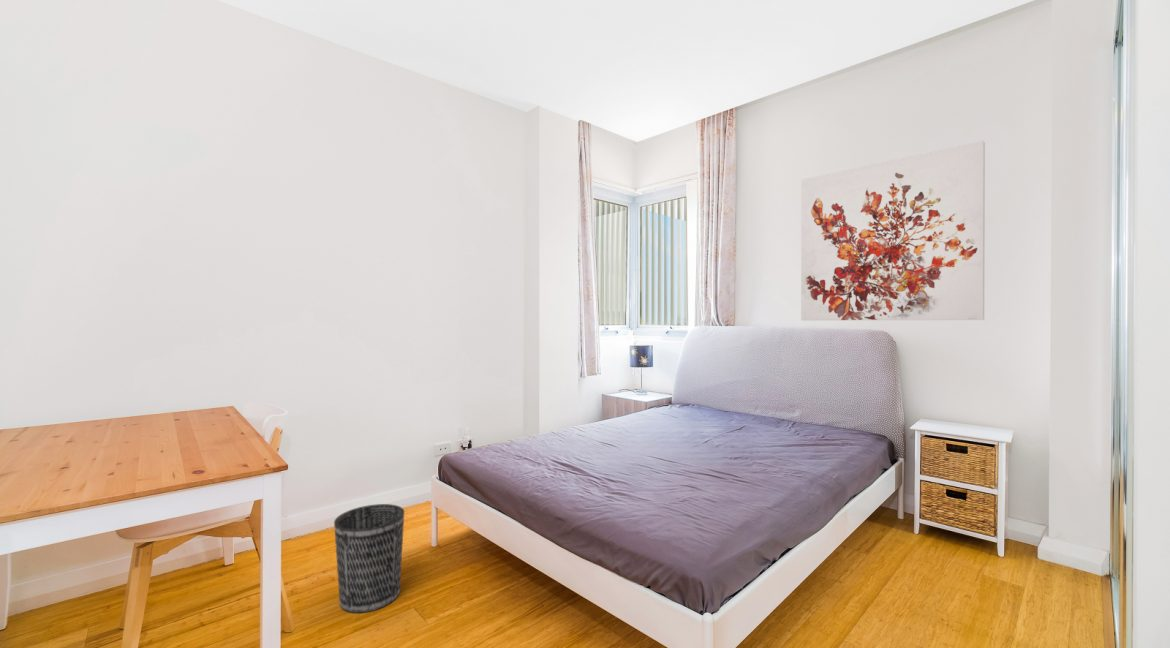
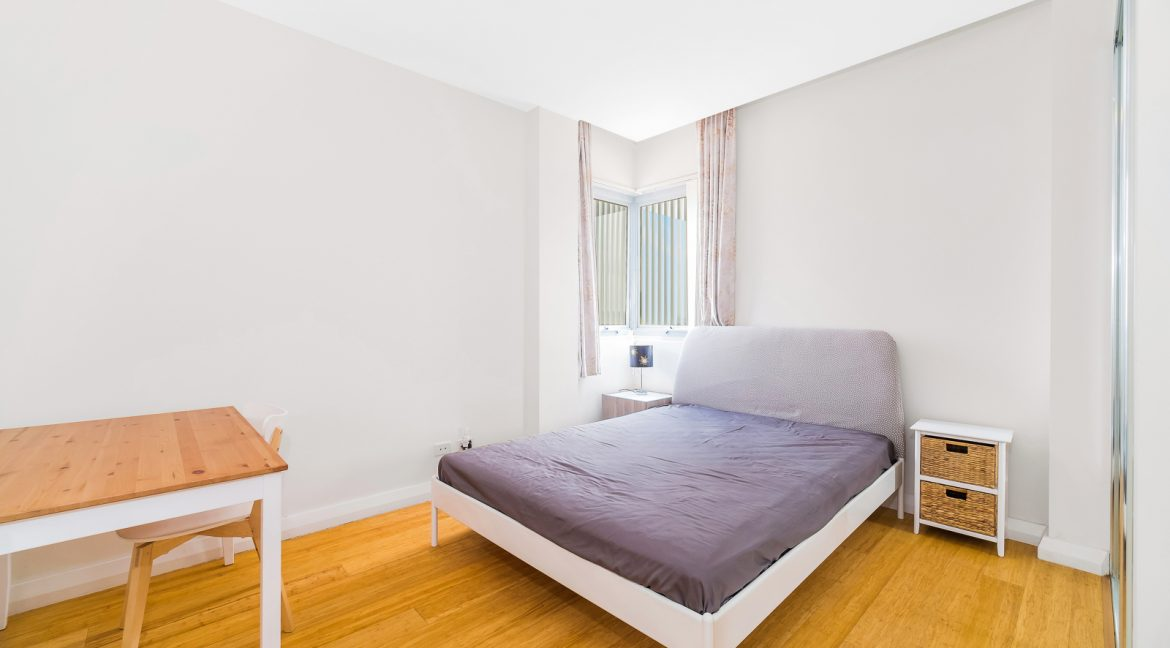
- wastebasket (370, 556)
- wall art (882, 241)
